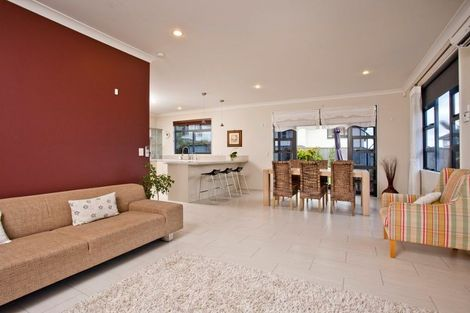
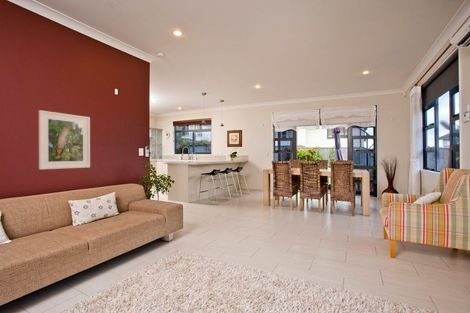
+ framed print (66, 141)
